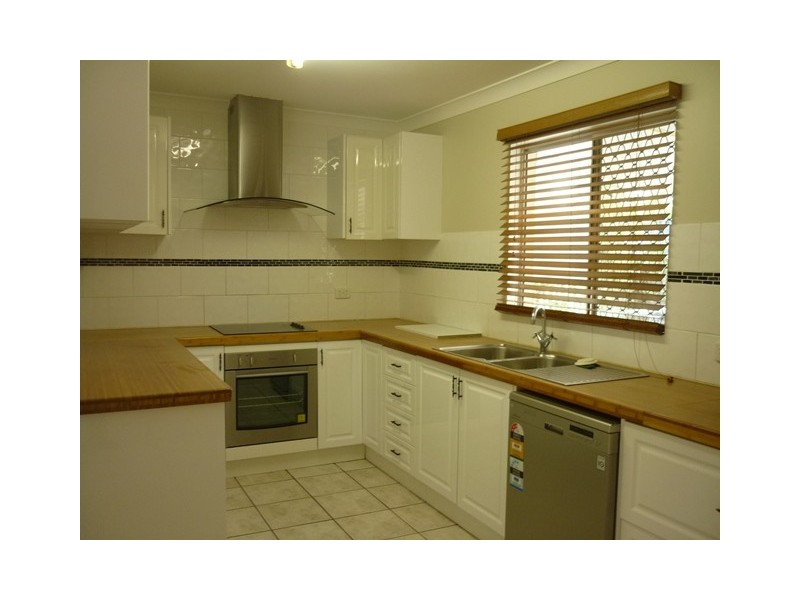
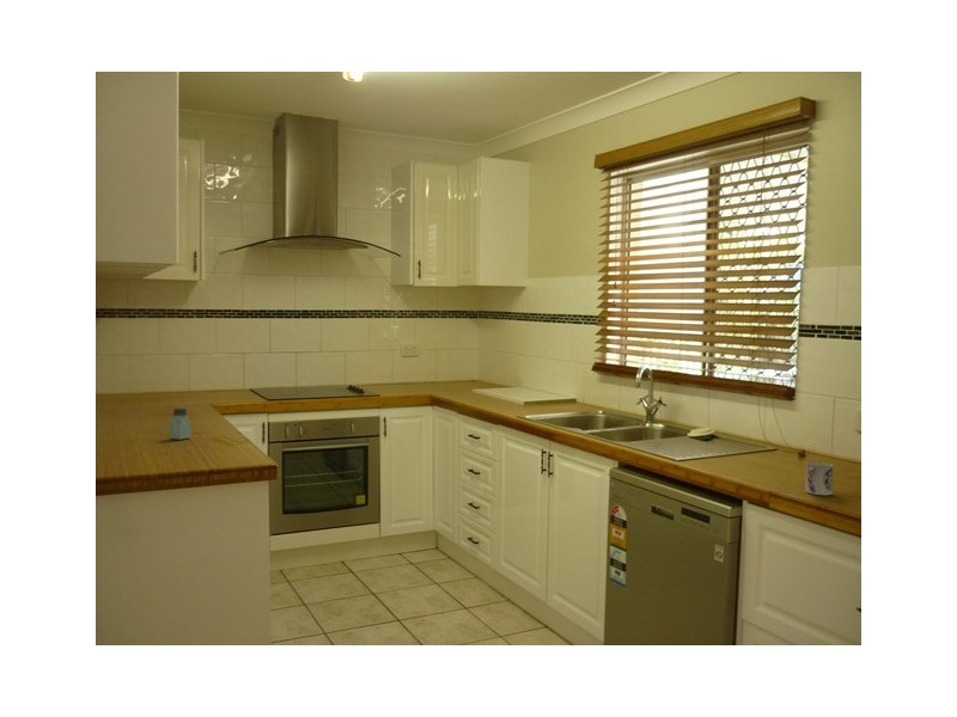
+ cup (816, 478)
+ saltshaker (179, 423)
